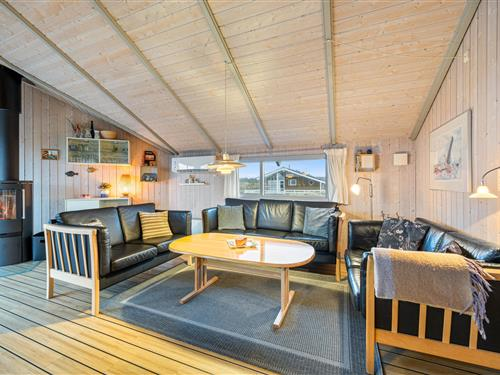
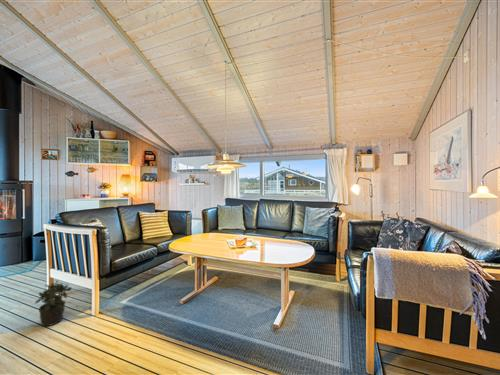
+ potted plant (54, 301)
